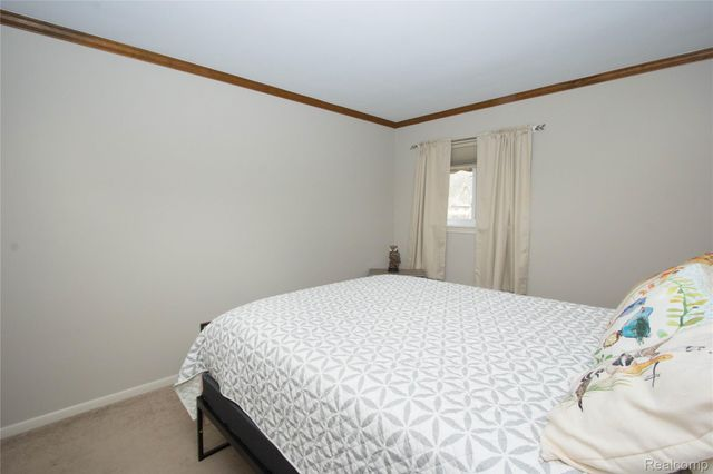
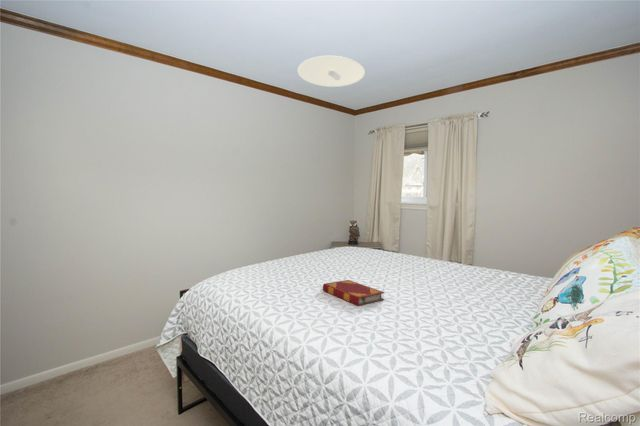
+ ceiling light (331, 69)
+ hardback book (352, 291)
